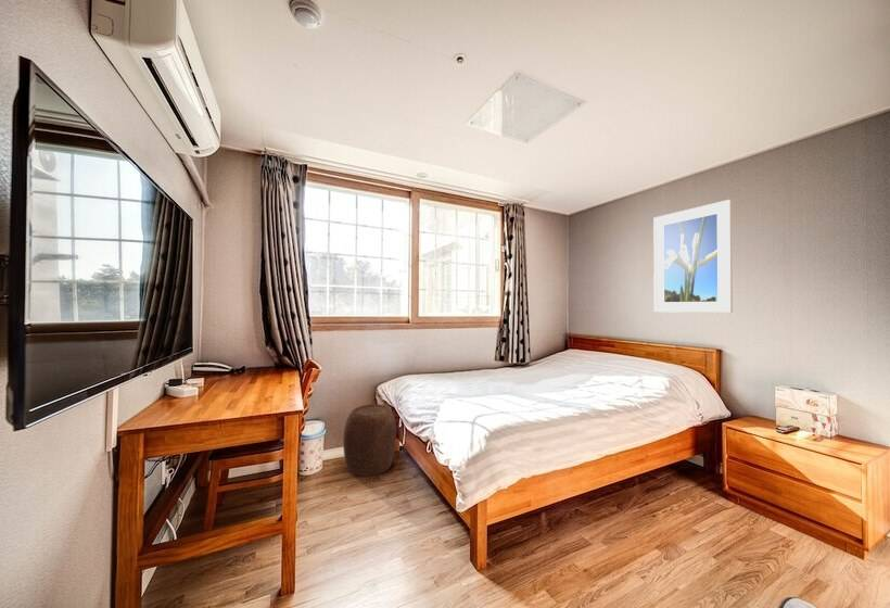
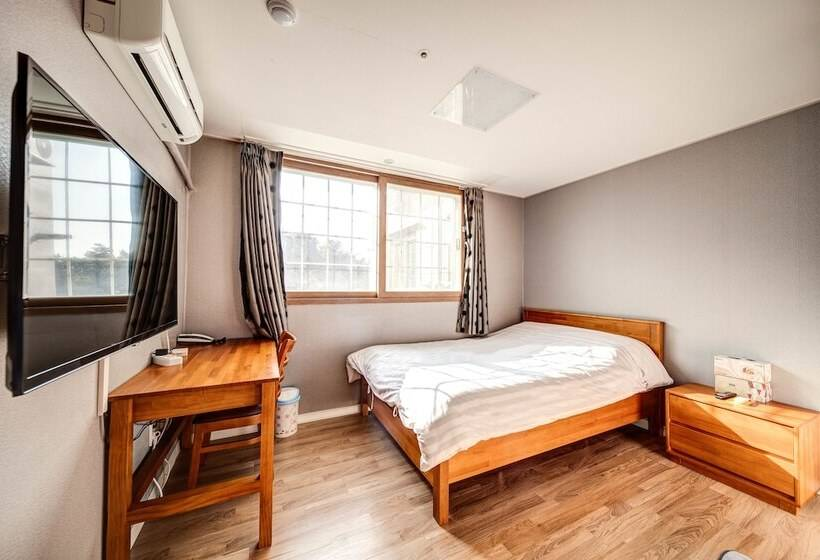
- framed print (689, 261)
- stool (369, 436)
